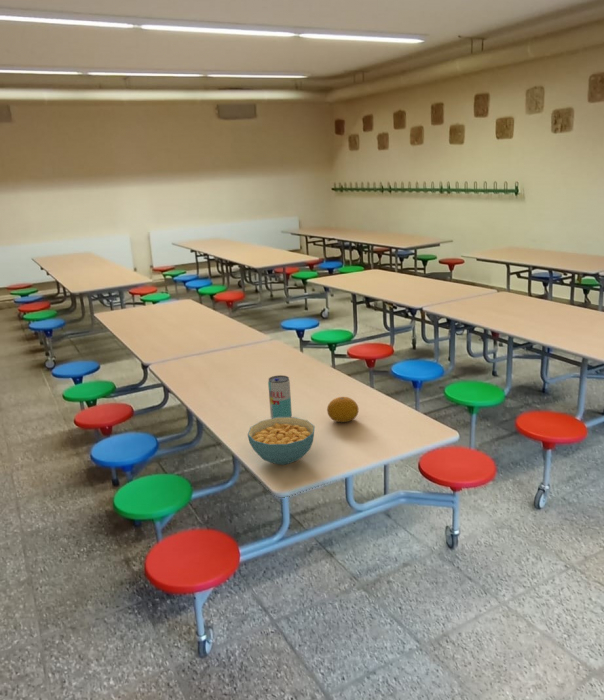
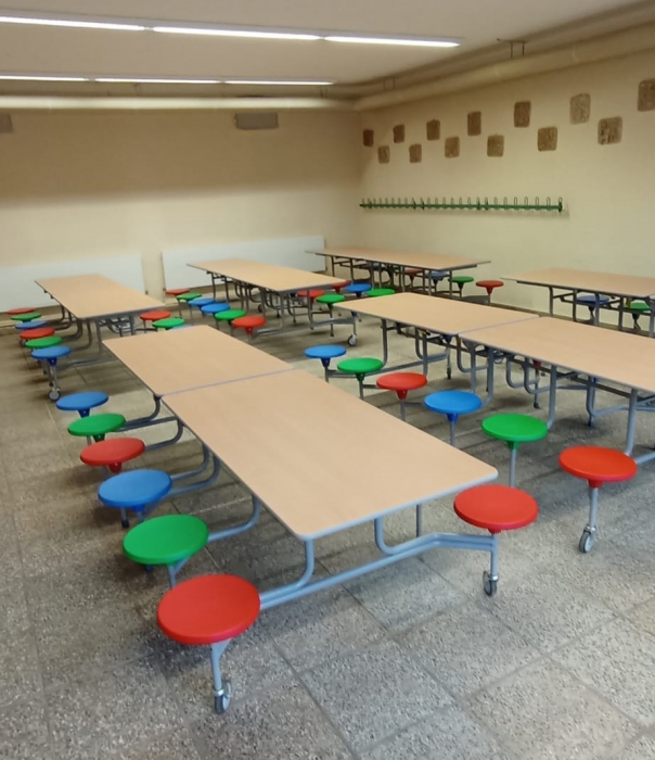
- cereal bowl (282, 445)
- beverage can (280, 398)
- fruit (343, 409)
